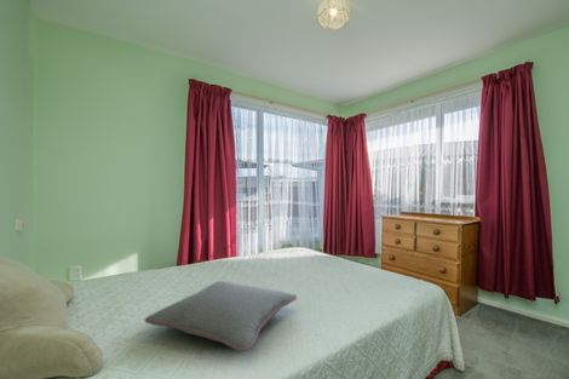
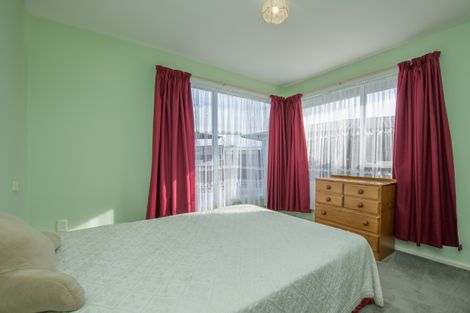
- pillow (228, 306)
